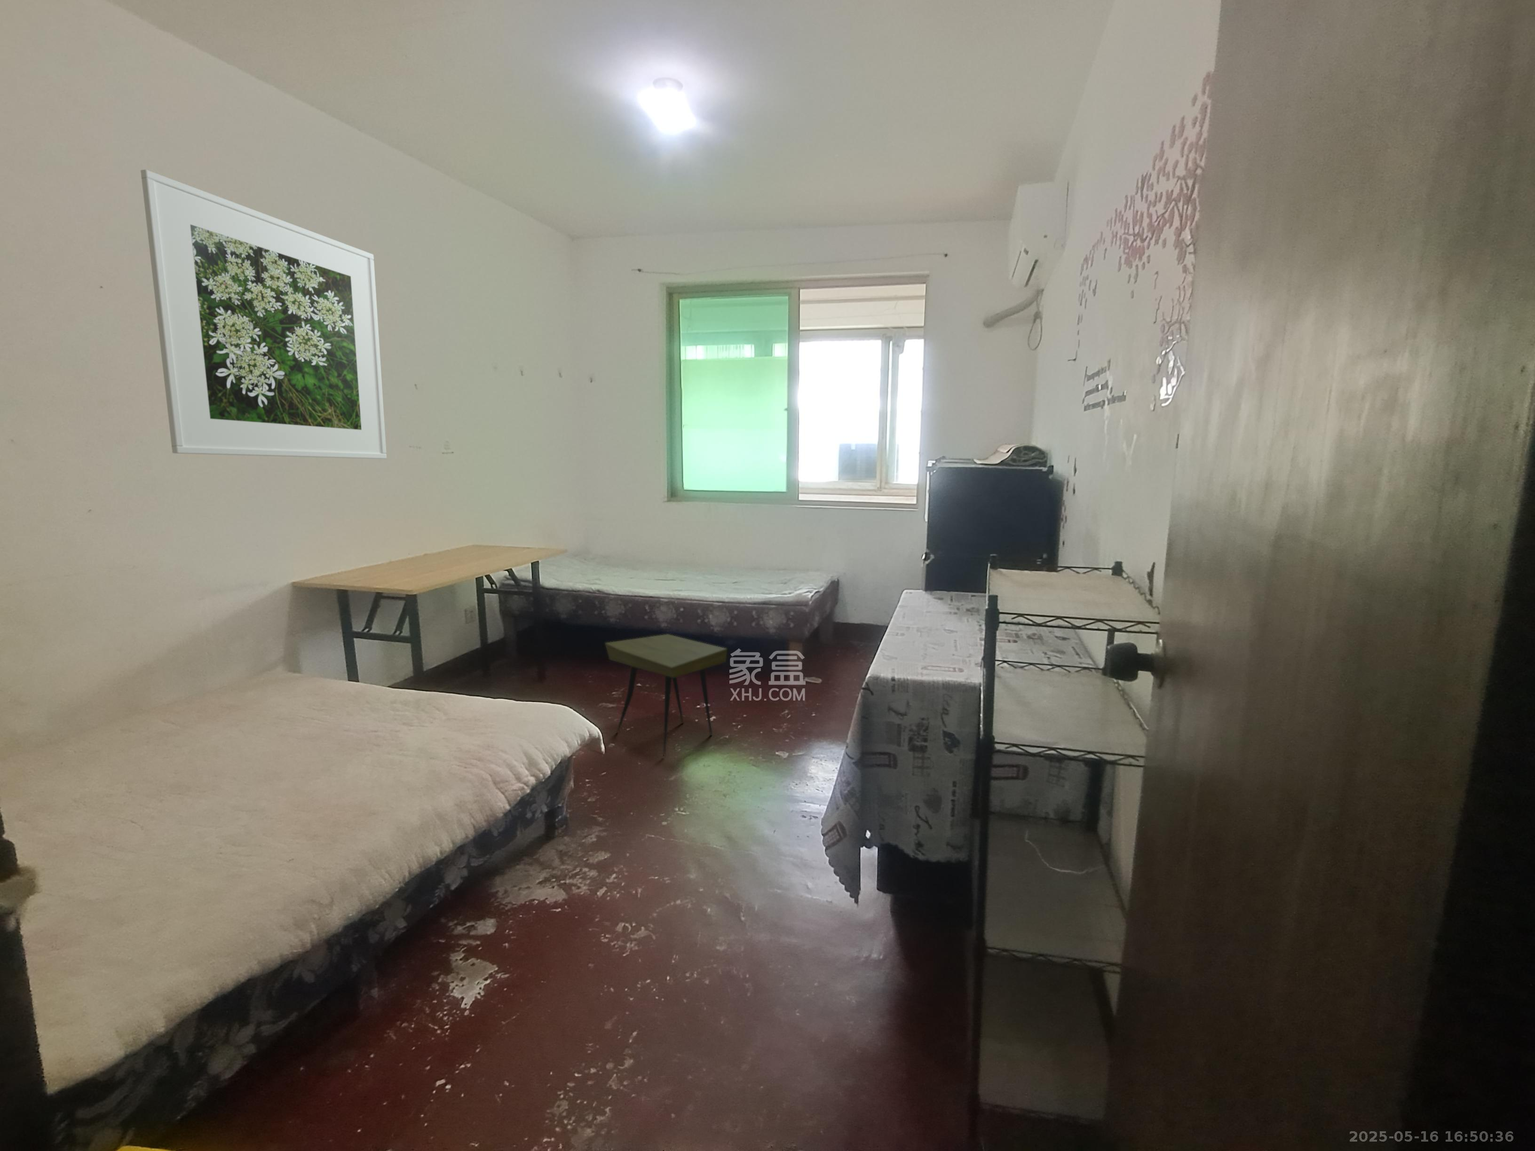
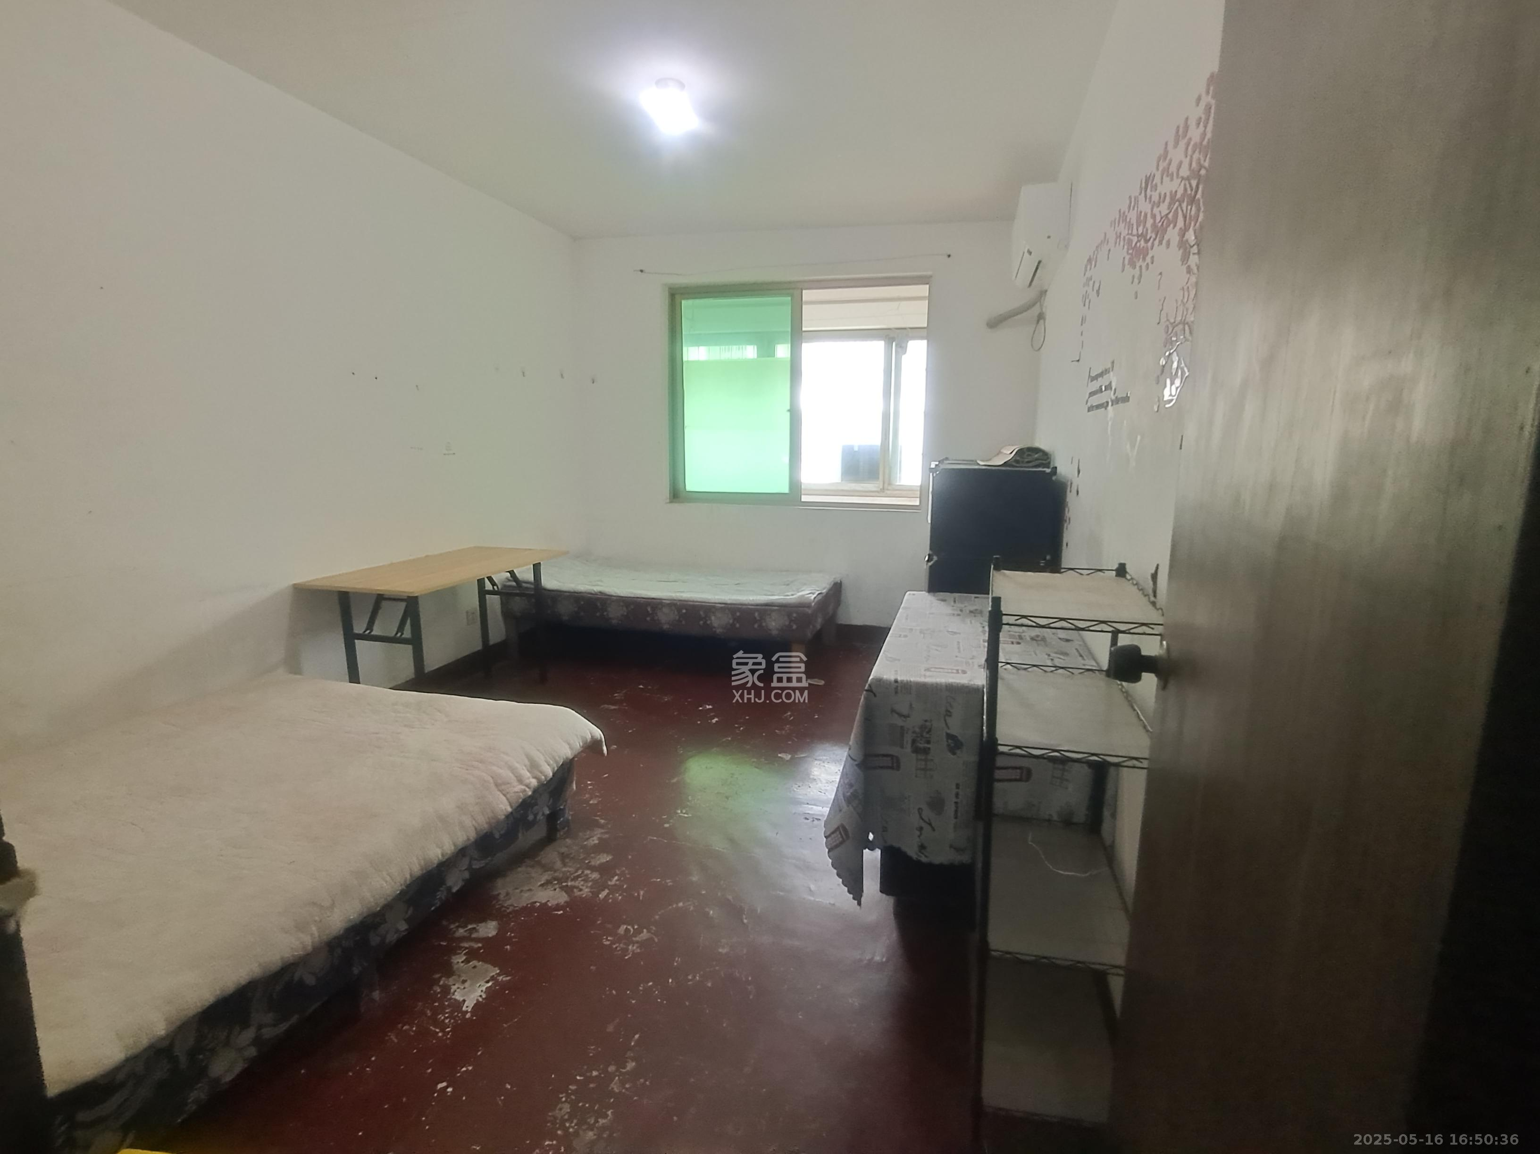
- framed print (286, 341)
- side table (667, 692)
